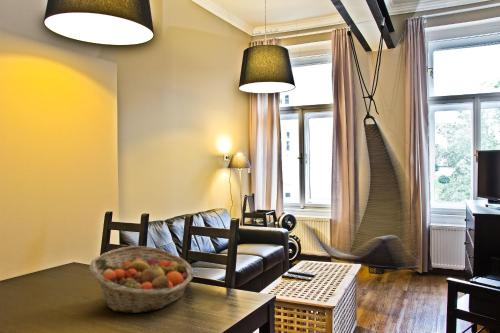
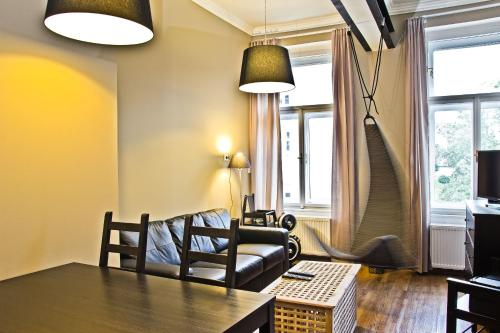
- fruit basket (144, 276)
